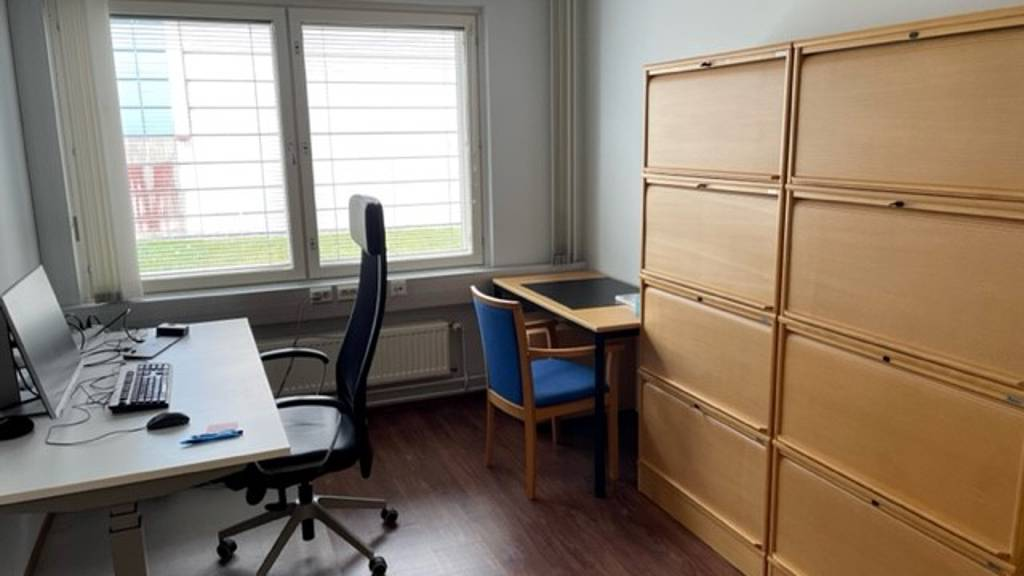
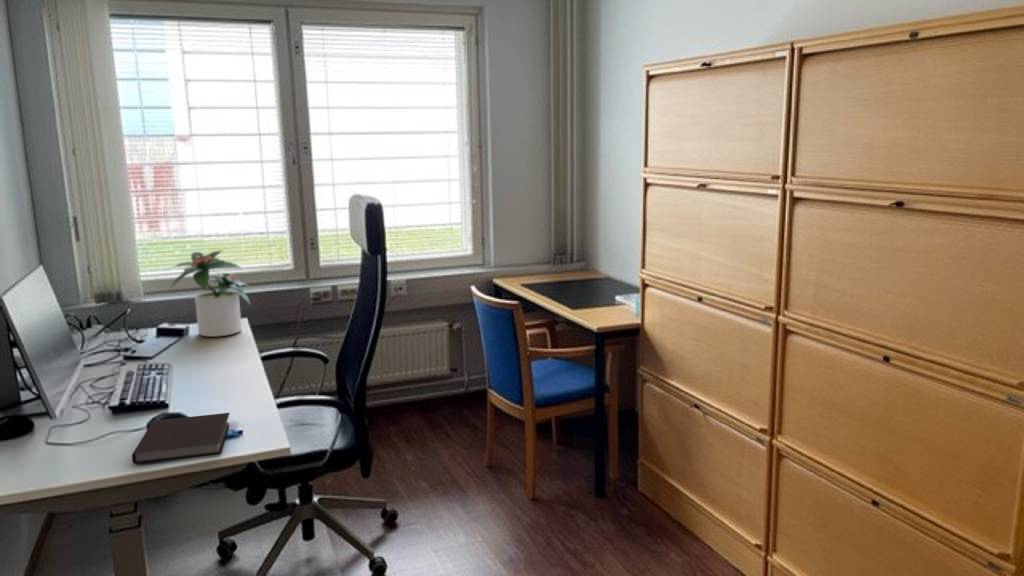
+ potted plant (211, 293)
+ notebook (184, 436)
